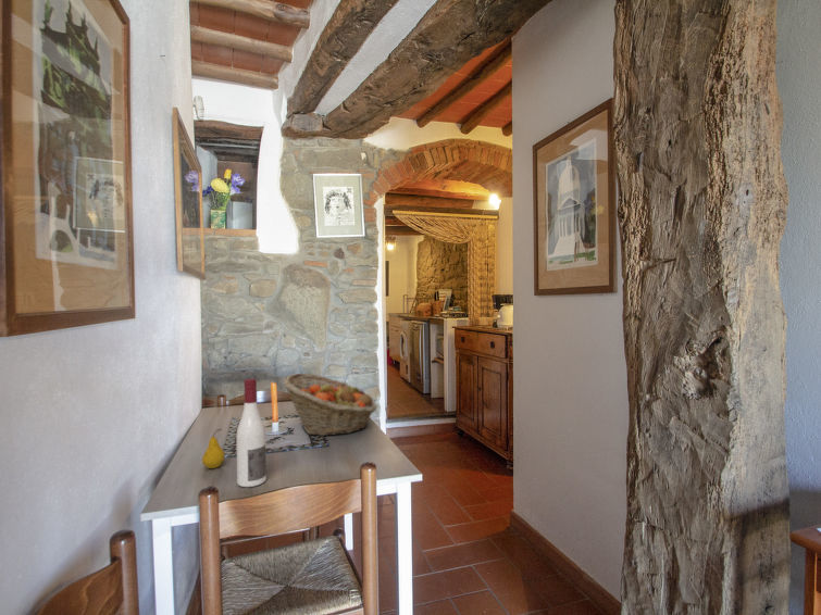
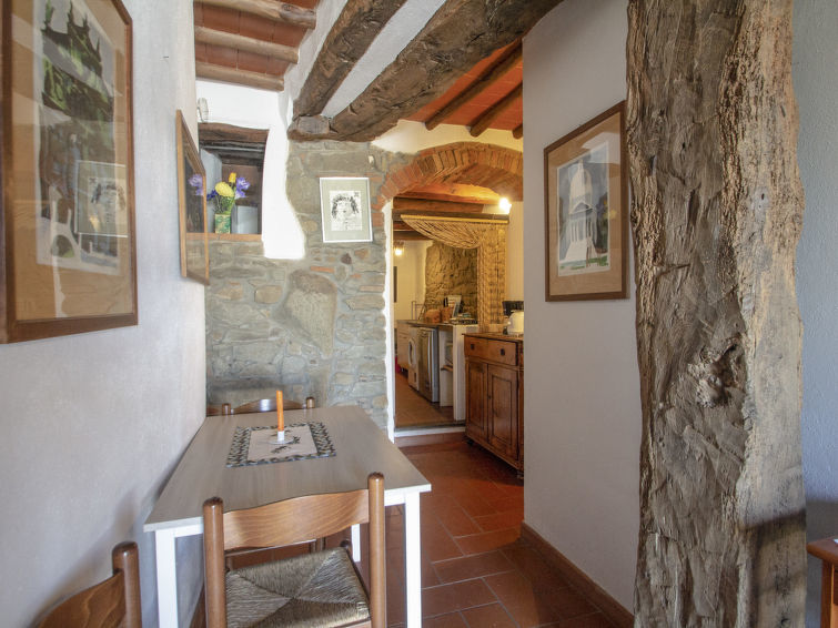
- alcohol (250, 430)
- fruit (213, 448)
- fruit basket (331, 400)
